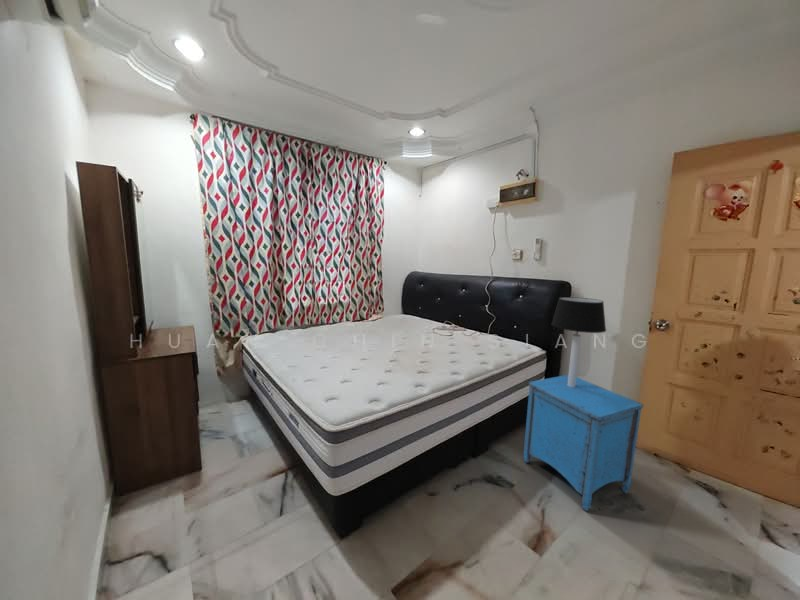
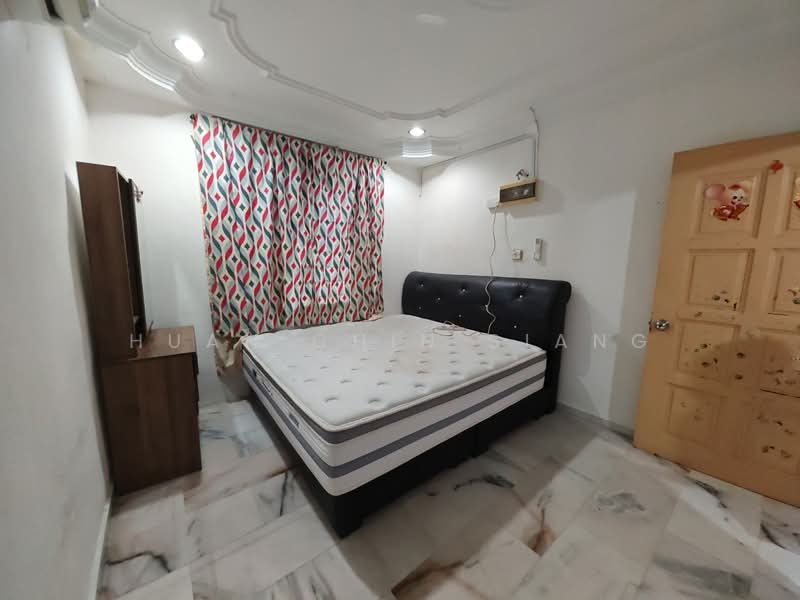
- table lamp (575, 343)
- nightstand (577, 434)
